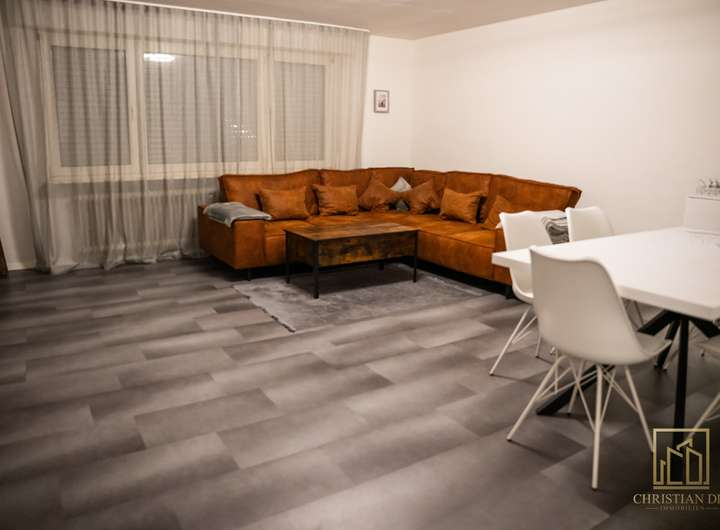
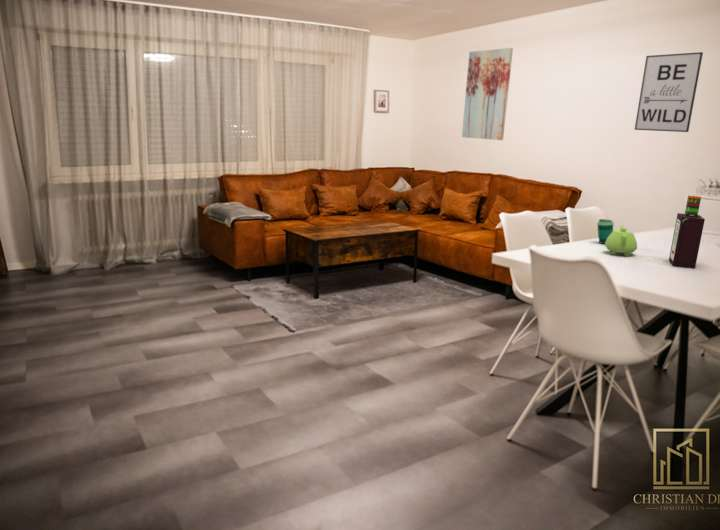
+ cup (604, 231)
+ wall art (666, 93)
+ teapot (621, 240)
+ wall art (485, 95)
+ bottle (688, 230)
